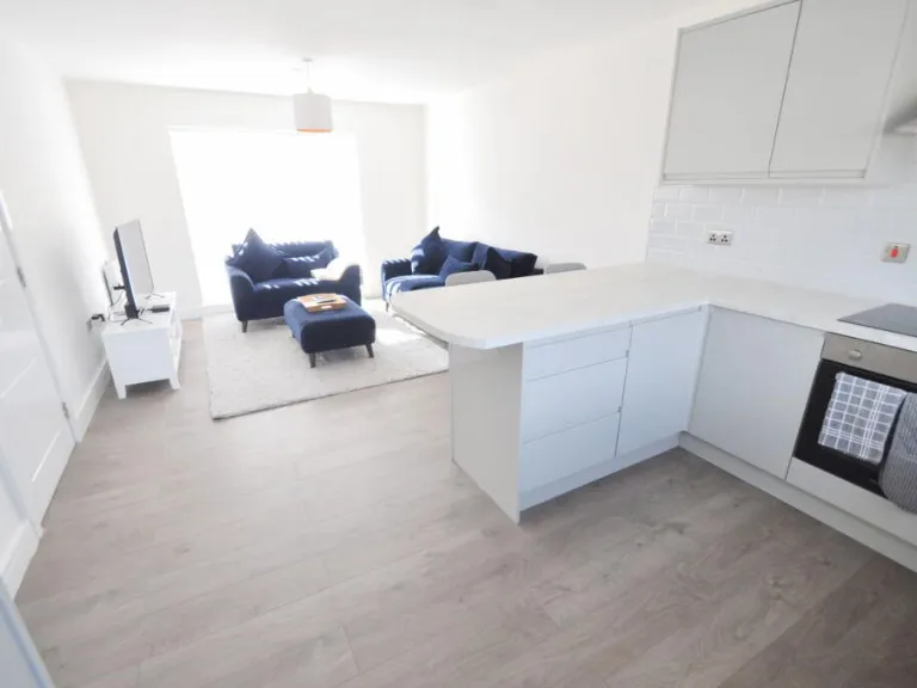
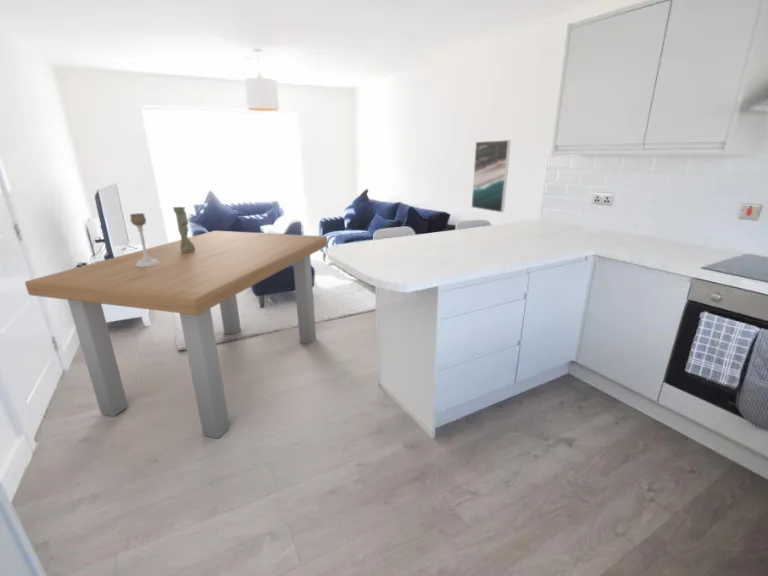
+ vase (183, 229)
+ dining table (221, 315)
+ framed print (489, 176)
+ candle holder (142, 239)
